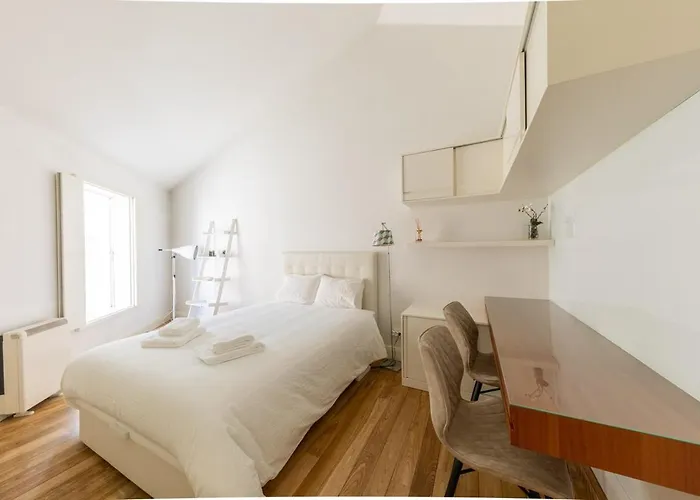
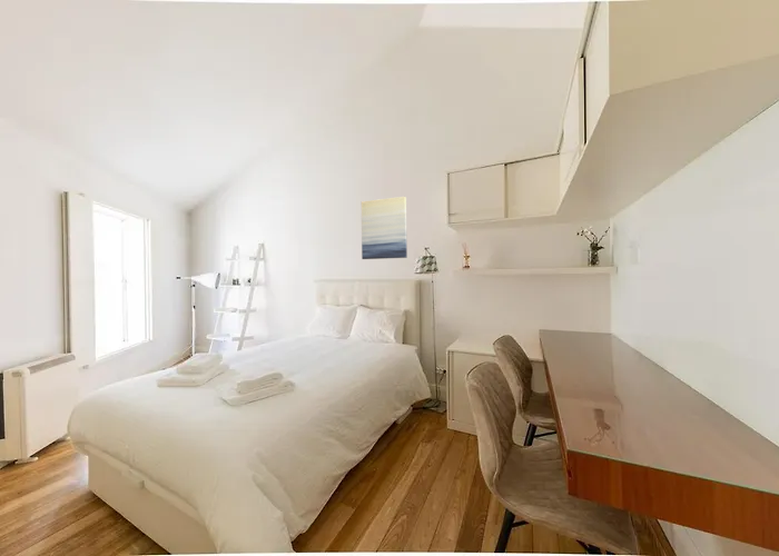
+ wall art (383, 229)
